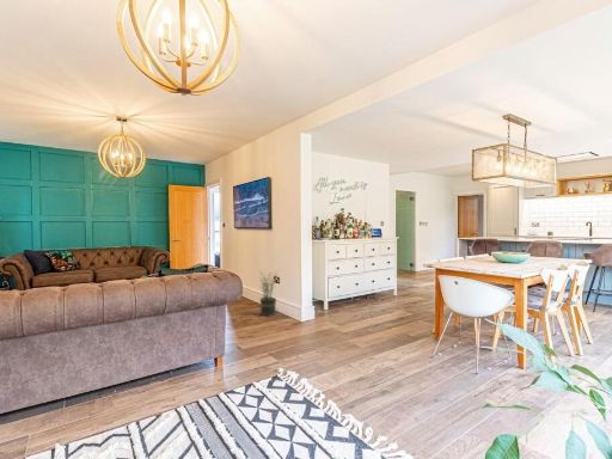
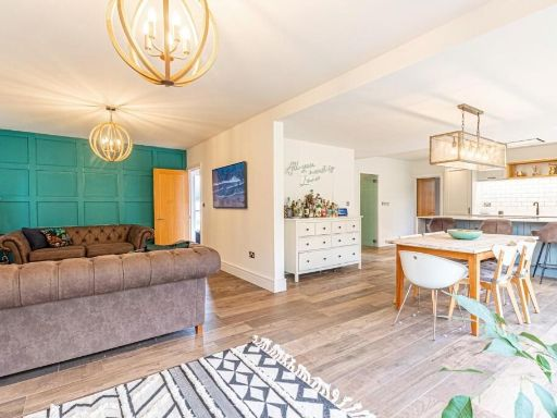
- potted plant (268, 292)
